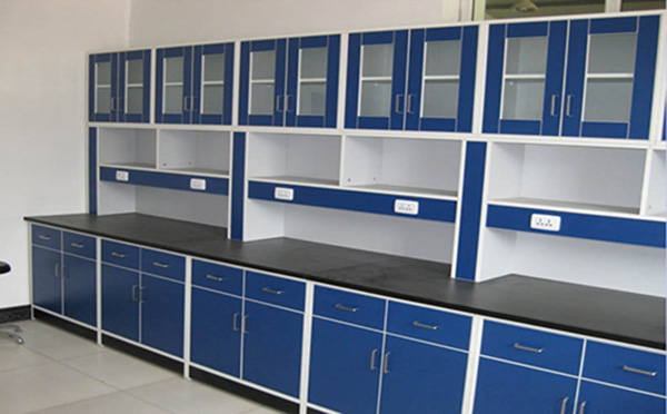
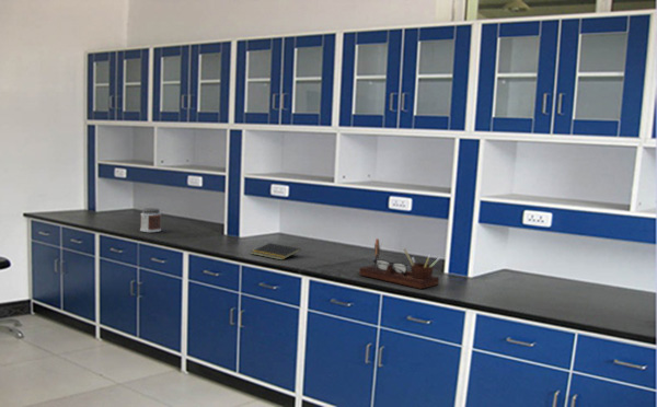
+ jar (150, 220)
+ notepad (275, 251)
+ desk organizer (401, 263)
